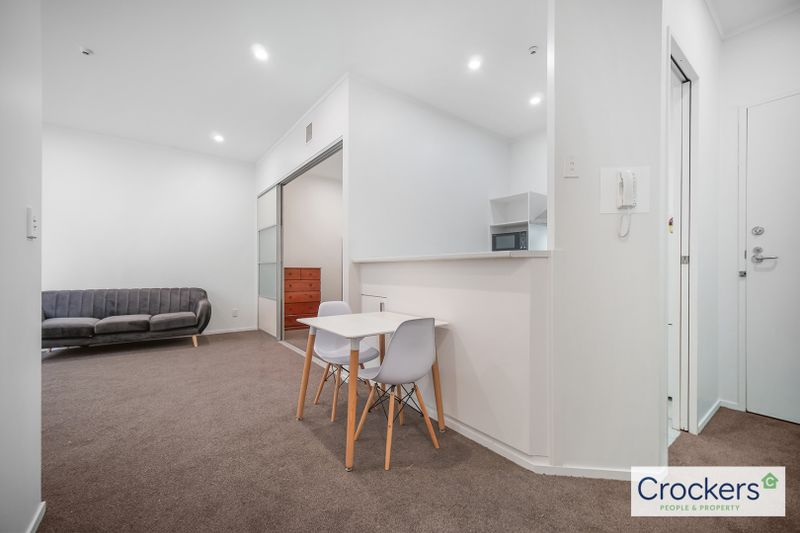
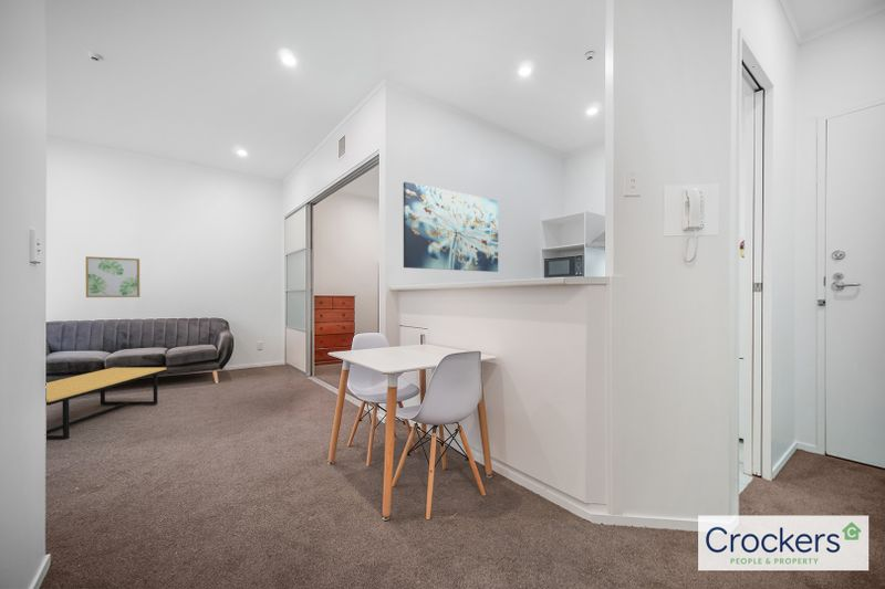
+ wall art (113, 277)
+ coffee table (84, 395)
+ wall art (455, 231)
